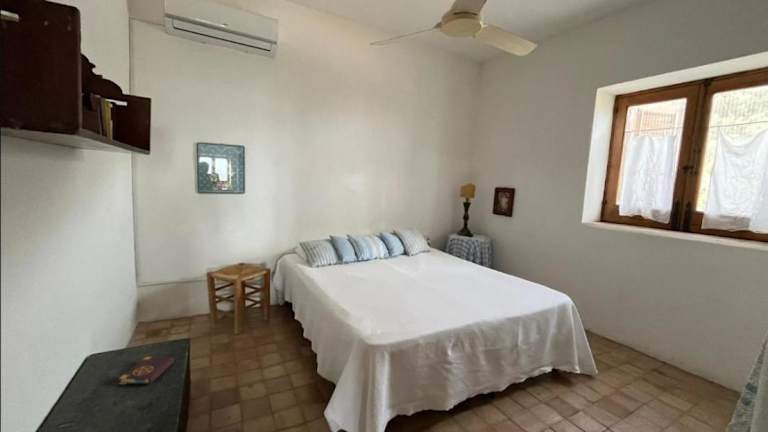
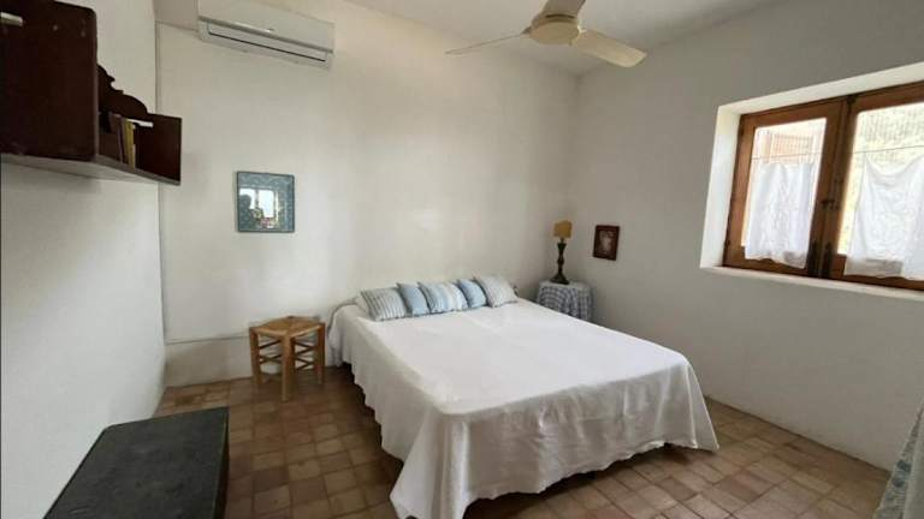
- book (148, 369)
